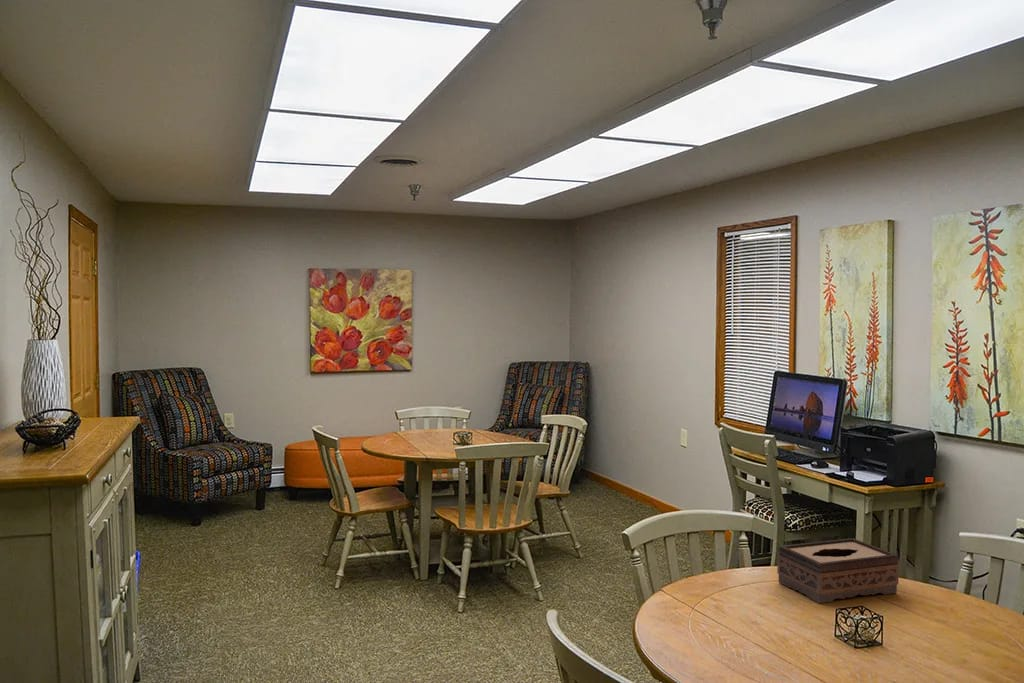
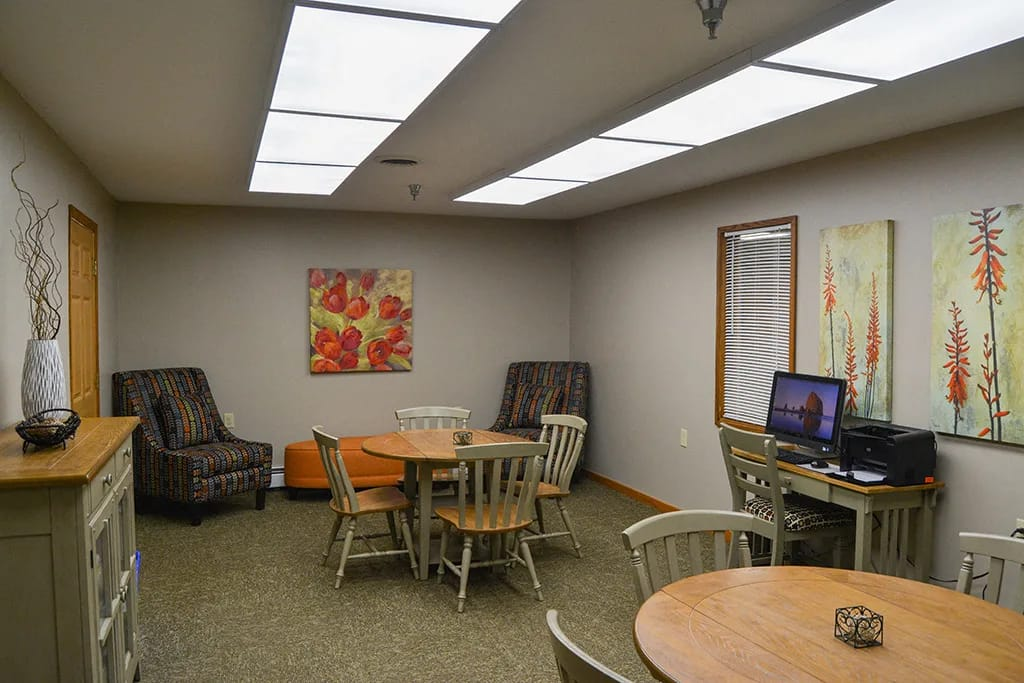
- tissue box (837, 568)
